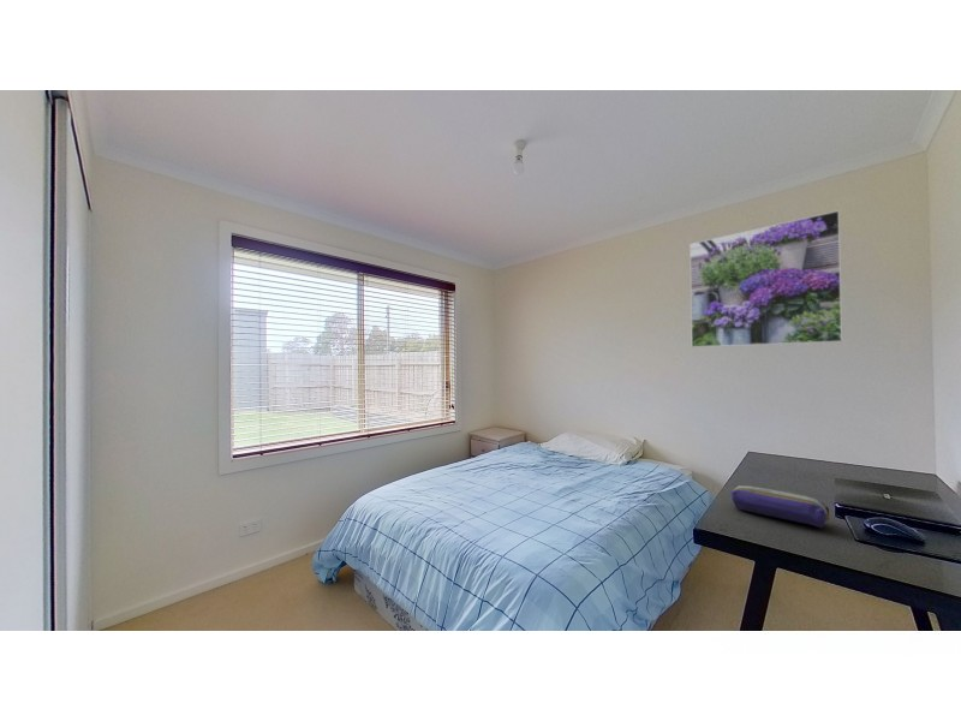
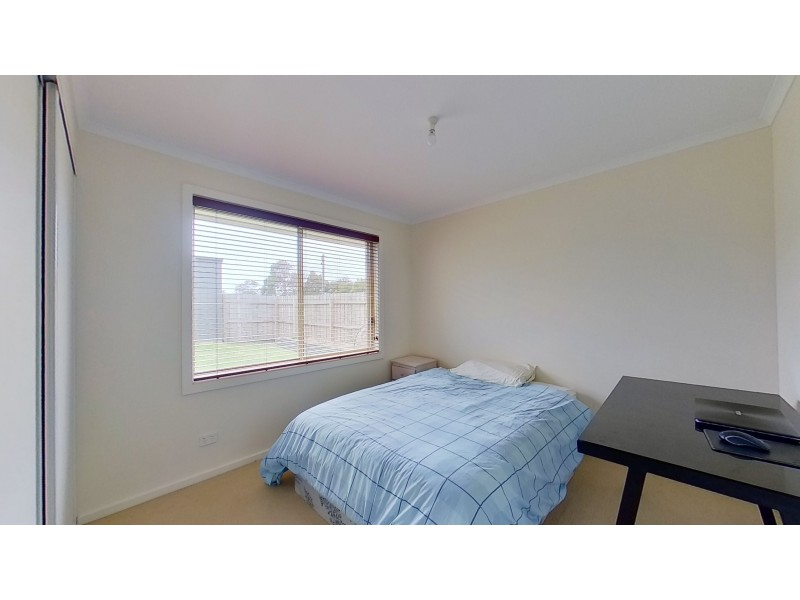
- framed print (757, 286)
- pencil case (777, 503)
